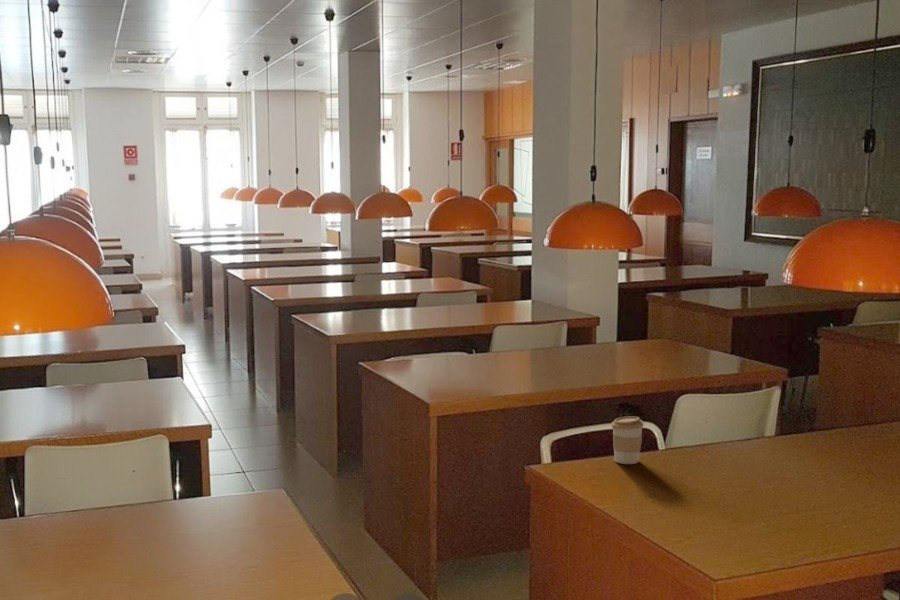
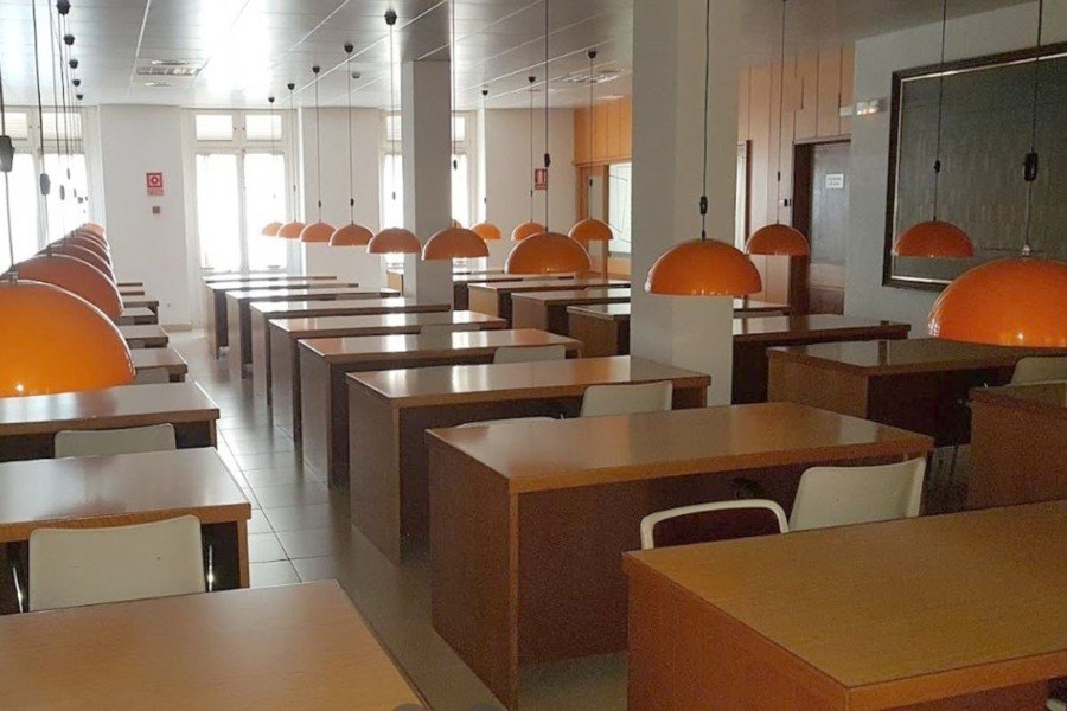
- coffee cup (627, 439)
